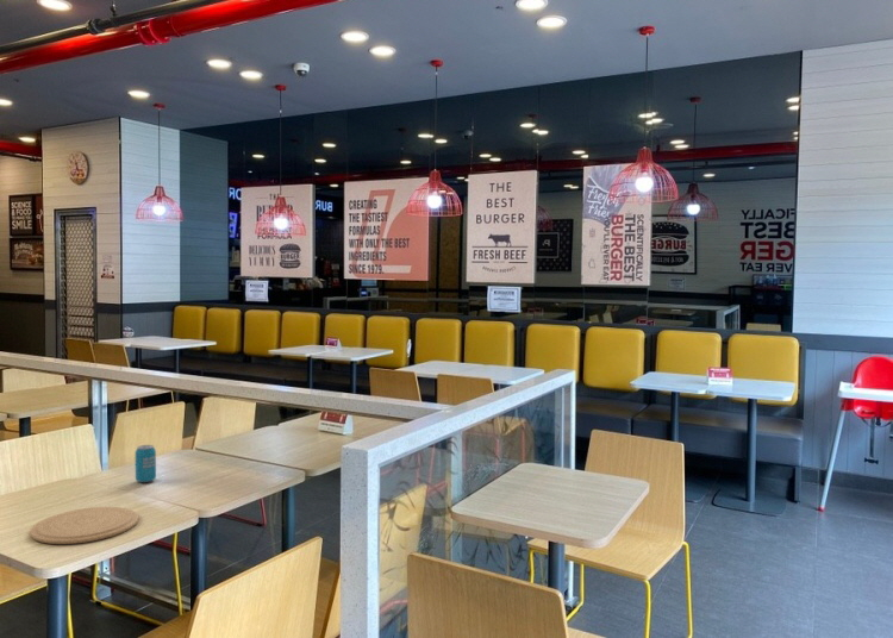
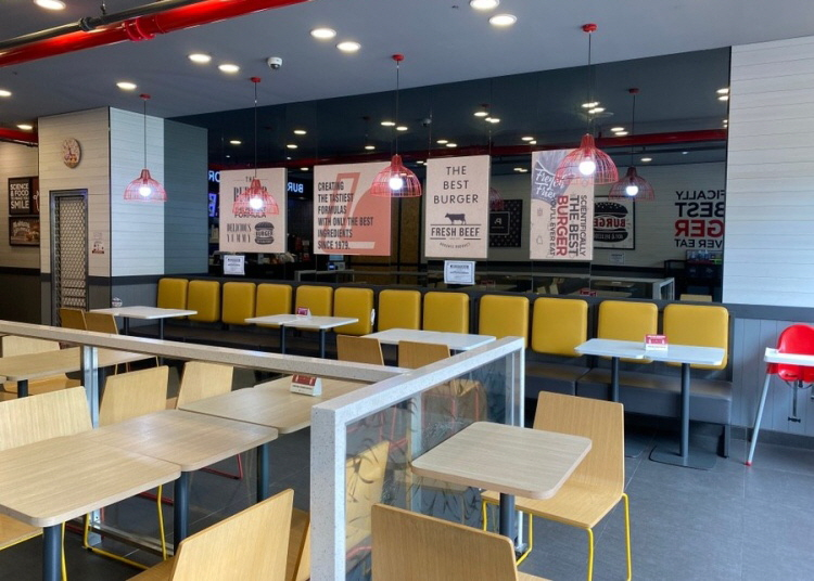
- beverage can (145, 463)
- plate (86, 523)
